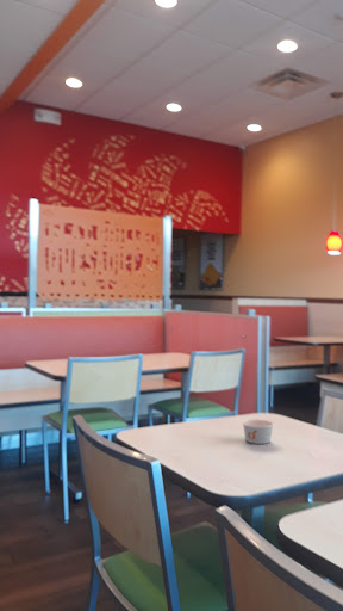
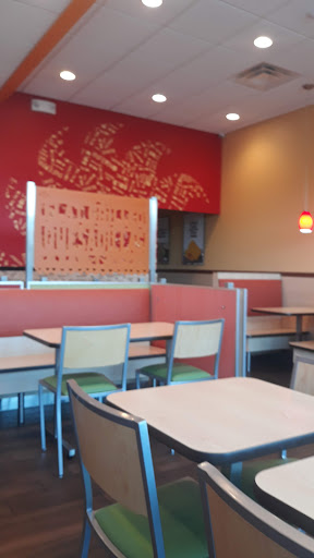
- paper cup (257, 431)
